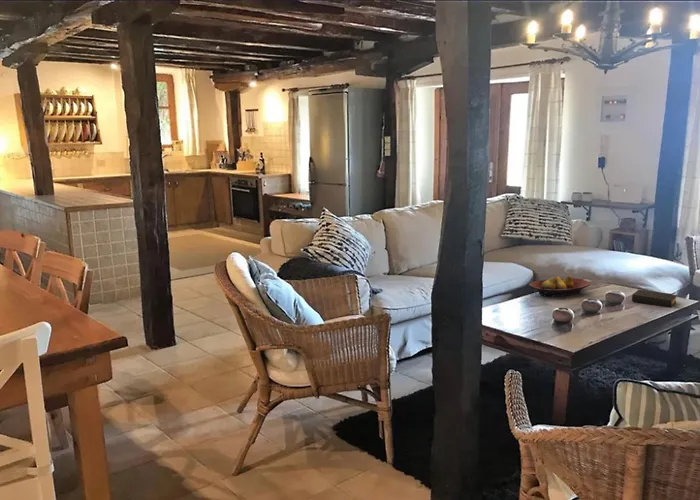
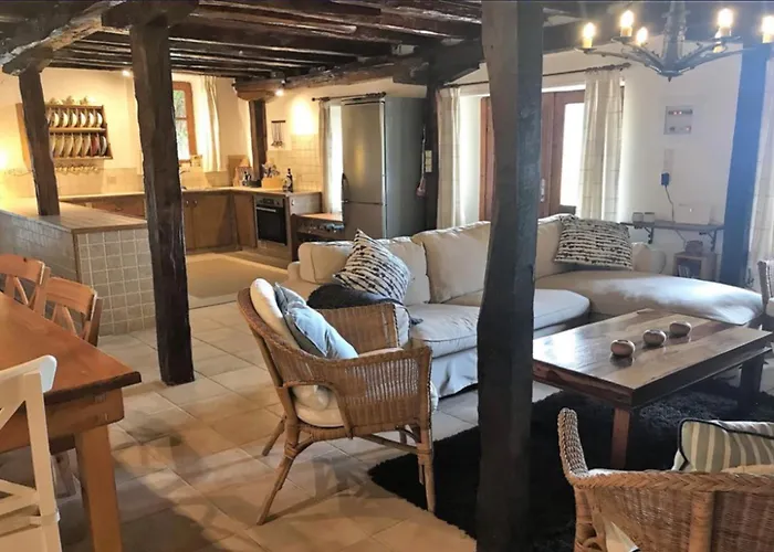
- bible (658, 299)
- fruit bowl (559, 284)
